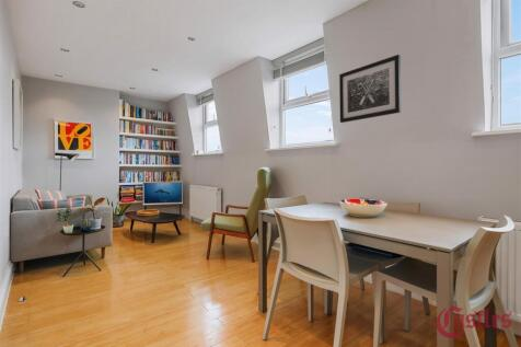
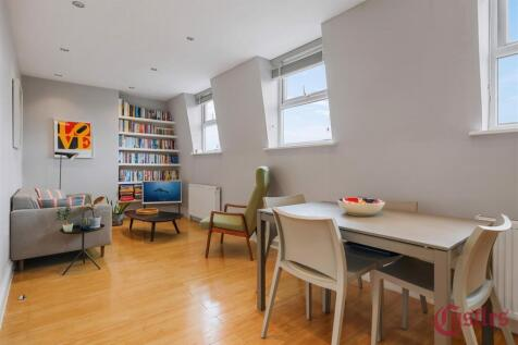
- wall art (367, 91)
